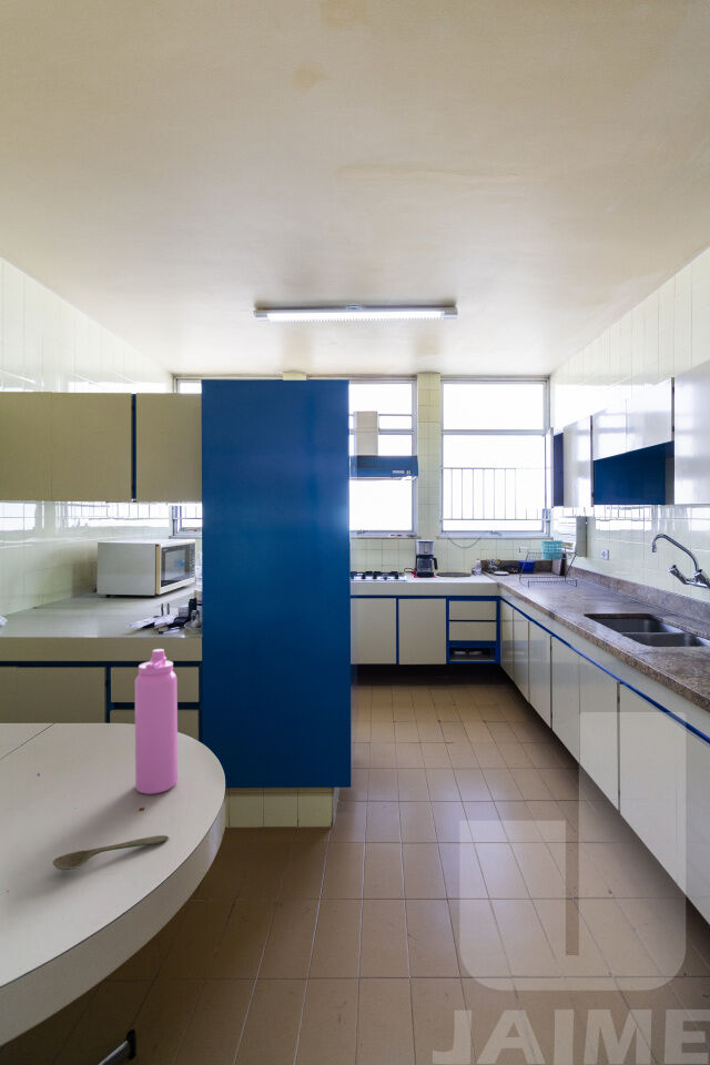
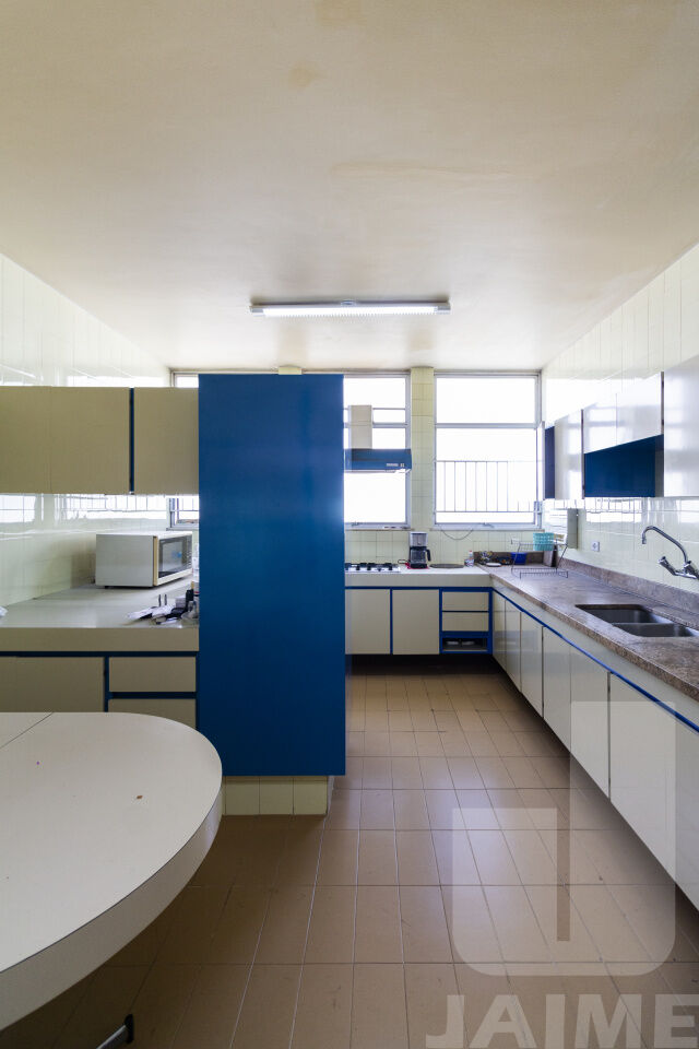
- spoon (113, 849)
- water bottle (156, 718)
